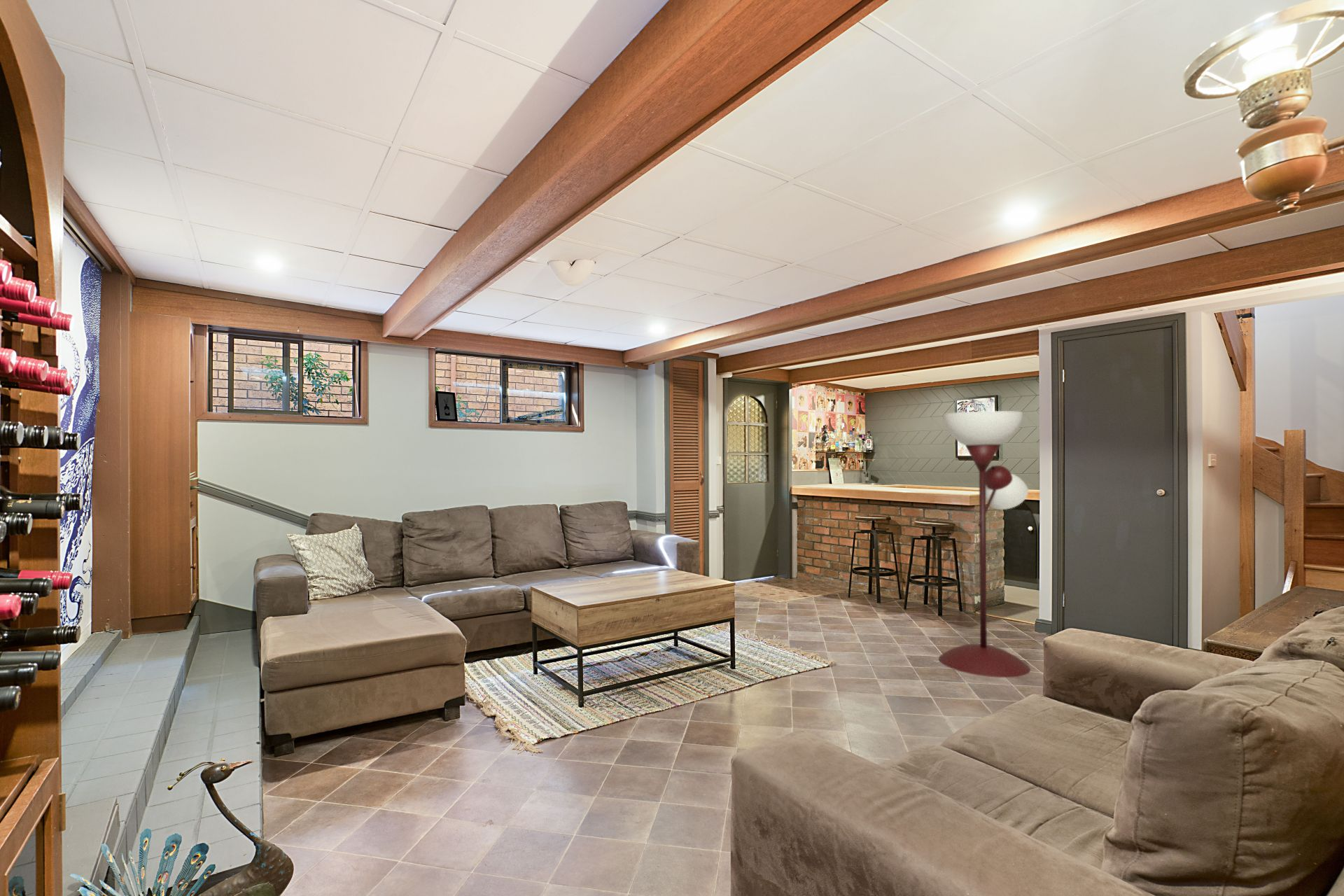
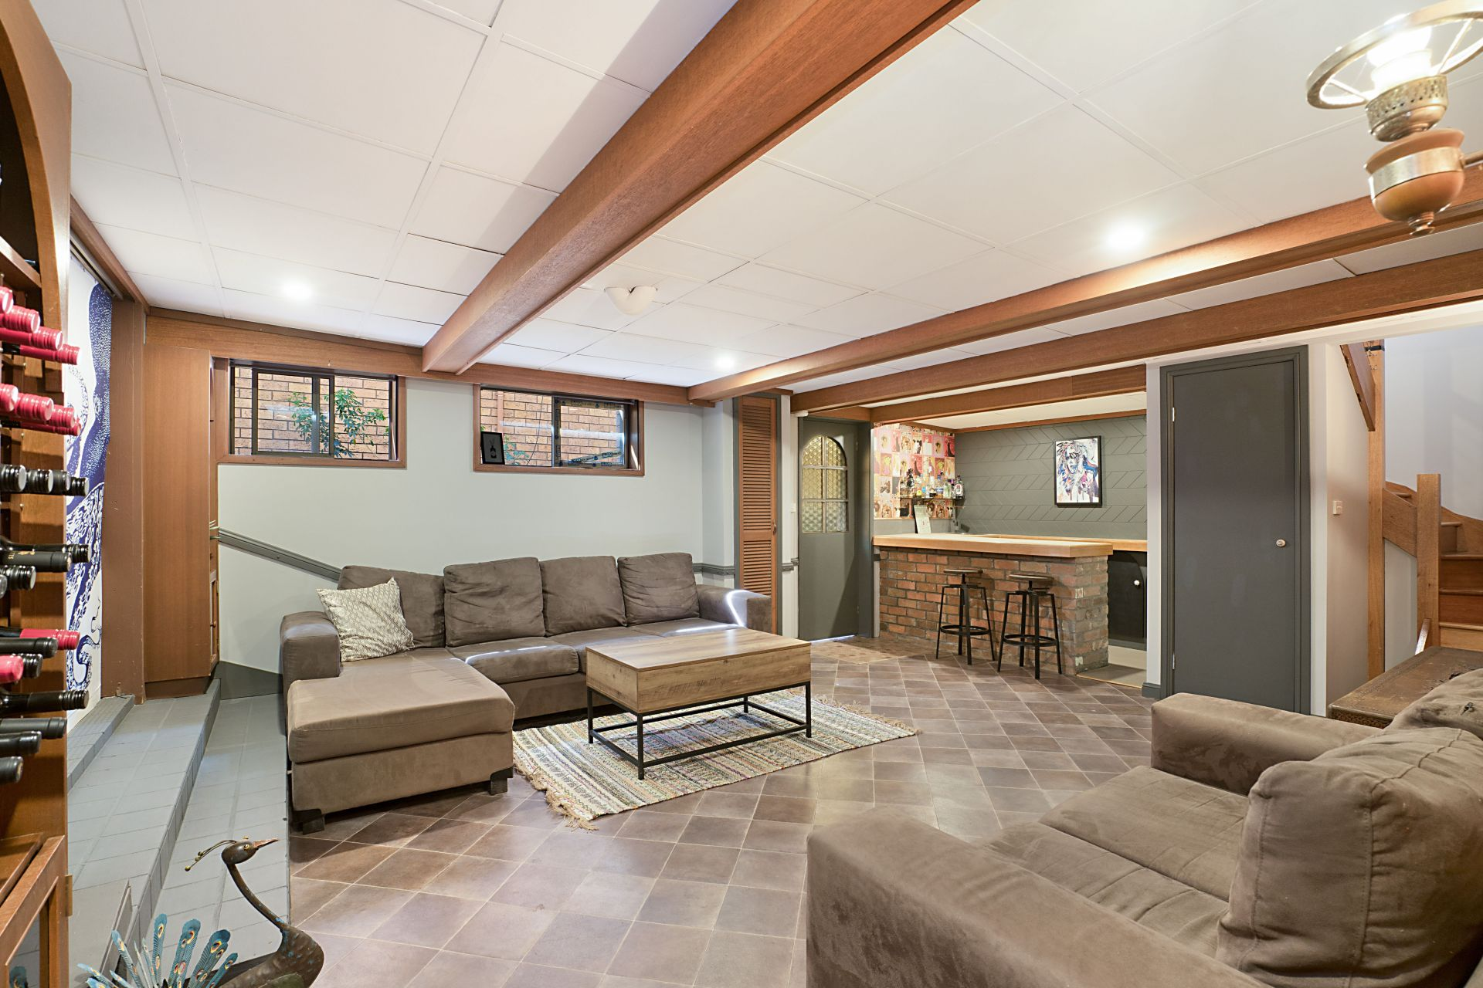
- floor lamp (986, 536)
